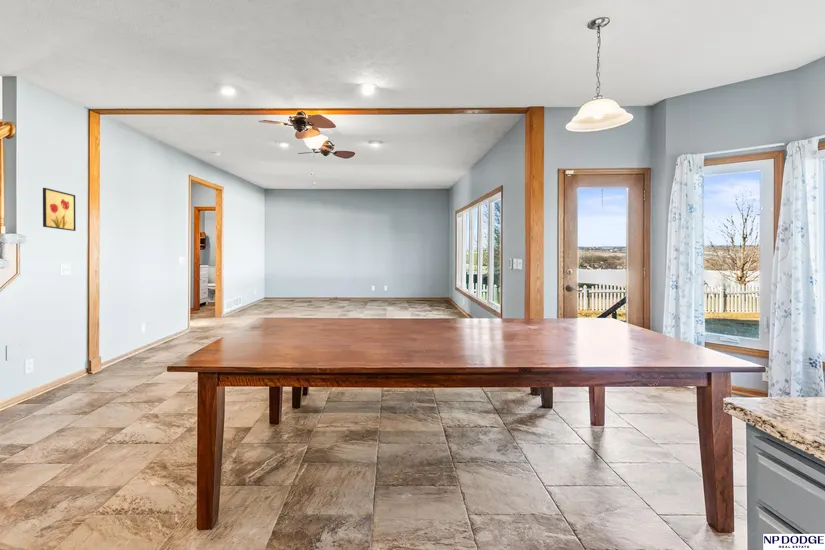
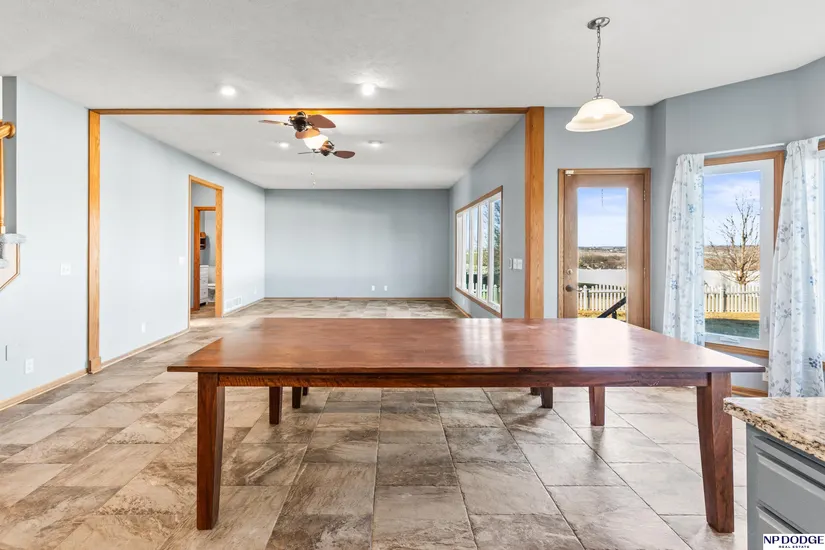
- wall art (59, 210)
